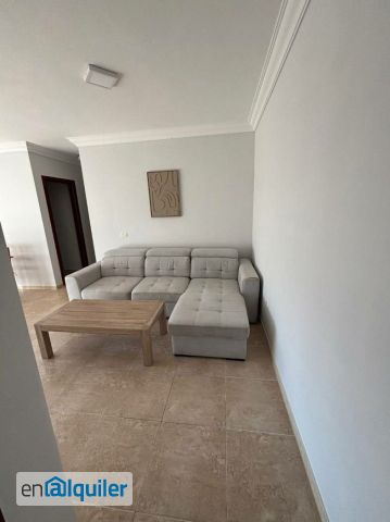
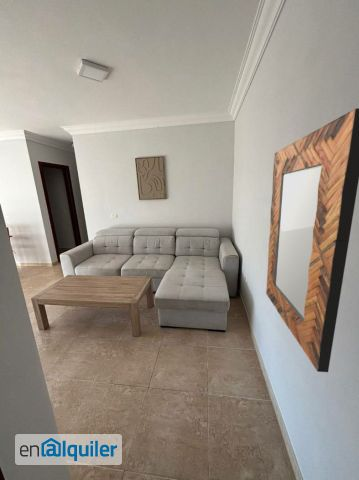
+ home mirror (295, 240)
